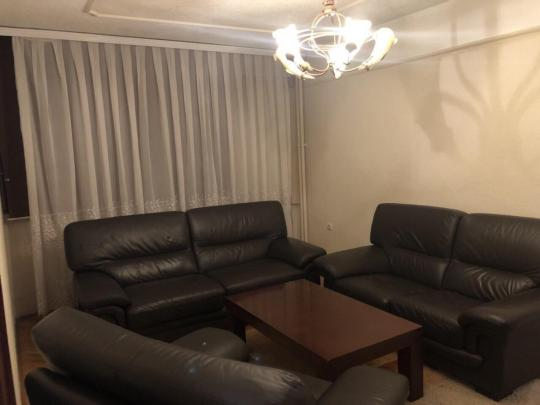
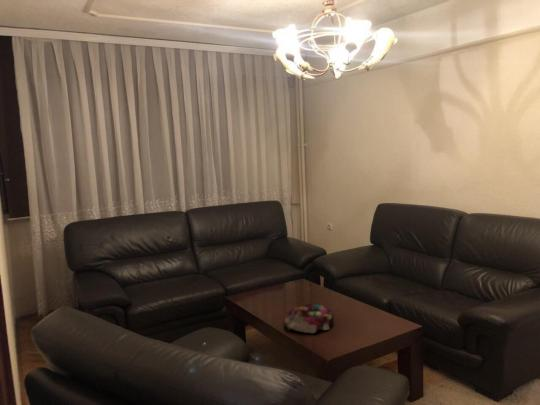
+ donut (309, 315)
